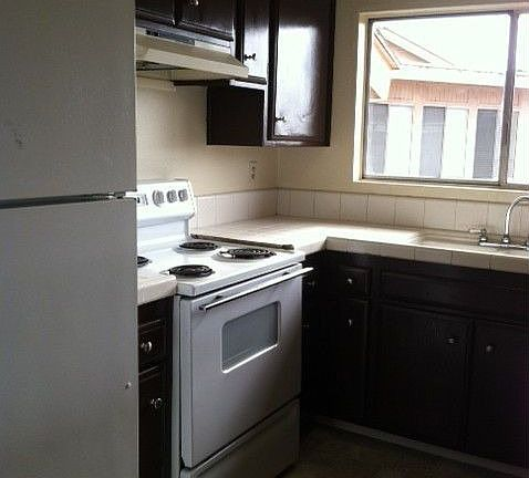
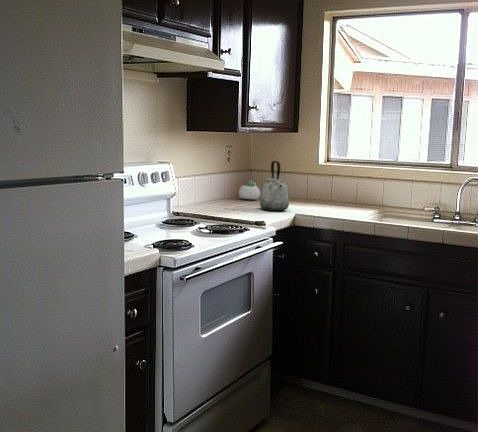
+ kettle (276, 186)
+ succulent planter (249, 189)
